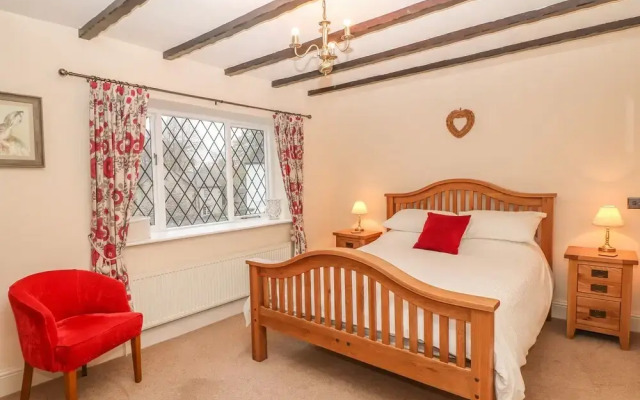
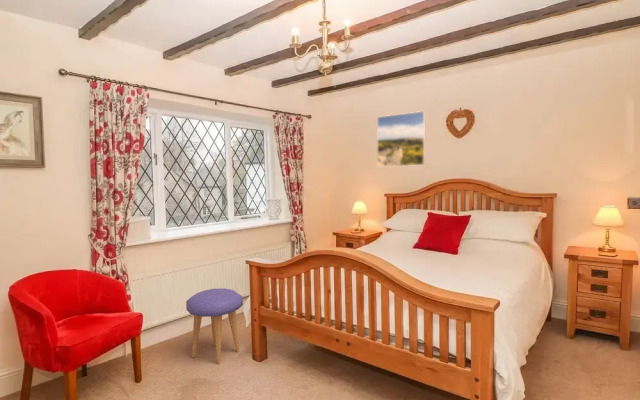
+ stool (215, 324)
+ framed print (400, 140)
